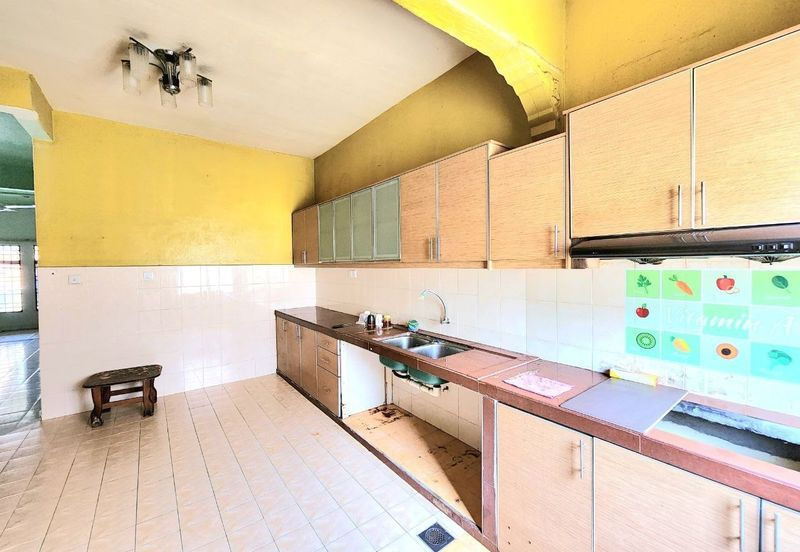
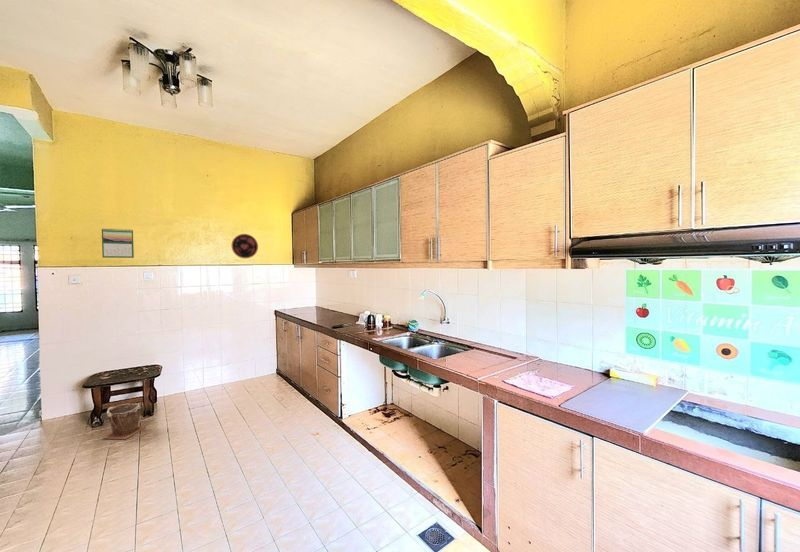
+ plant pot (124, 419)
+ calendar (118, 243)
+ plate (245, 246)
